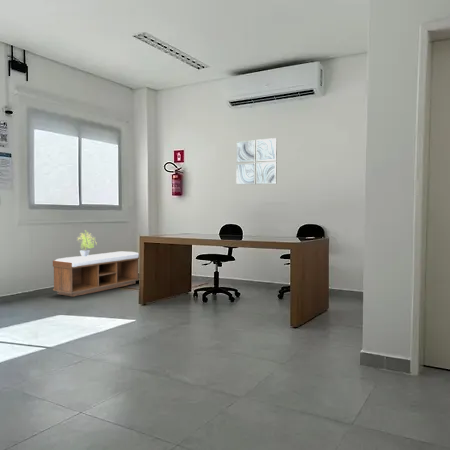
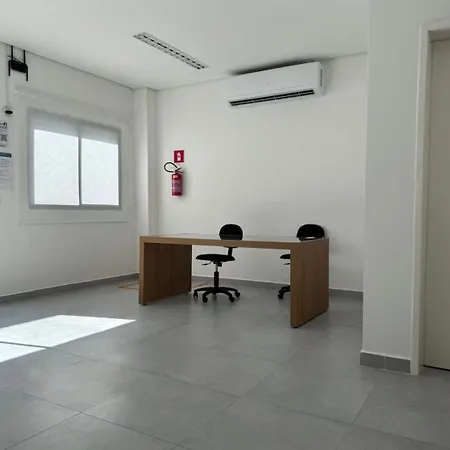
- bench (99, 271)
- wall art (256, 161)
- potted plant (86, 242)
